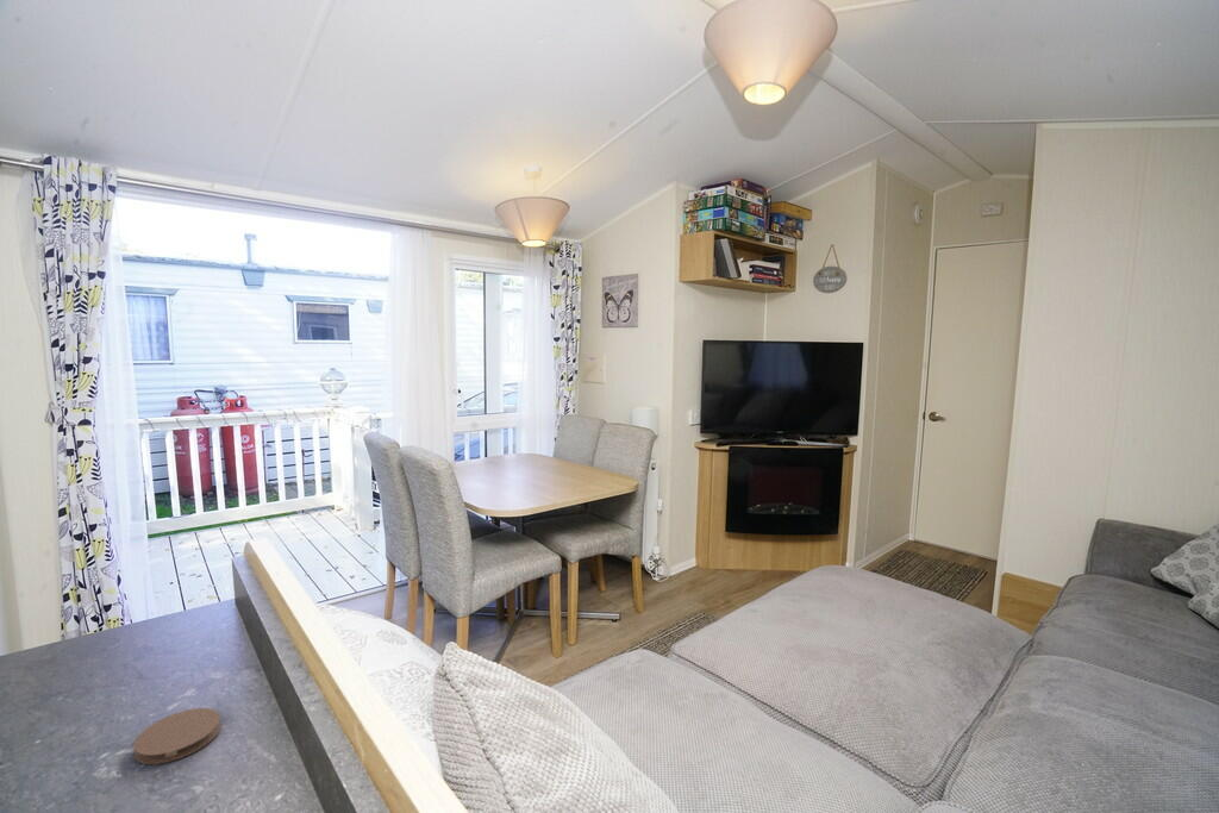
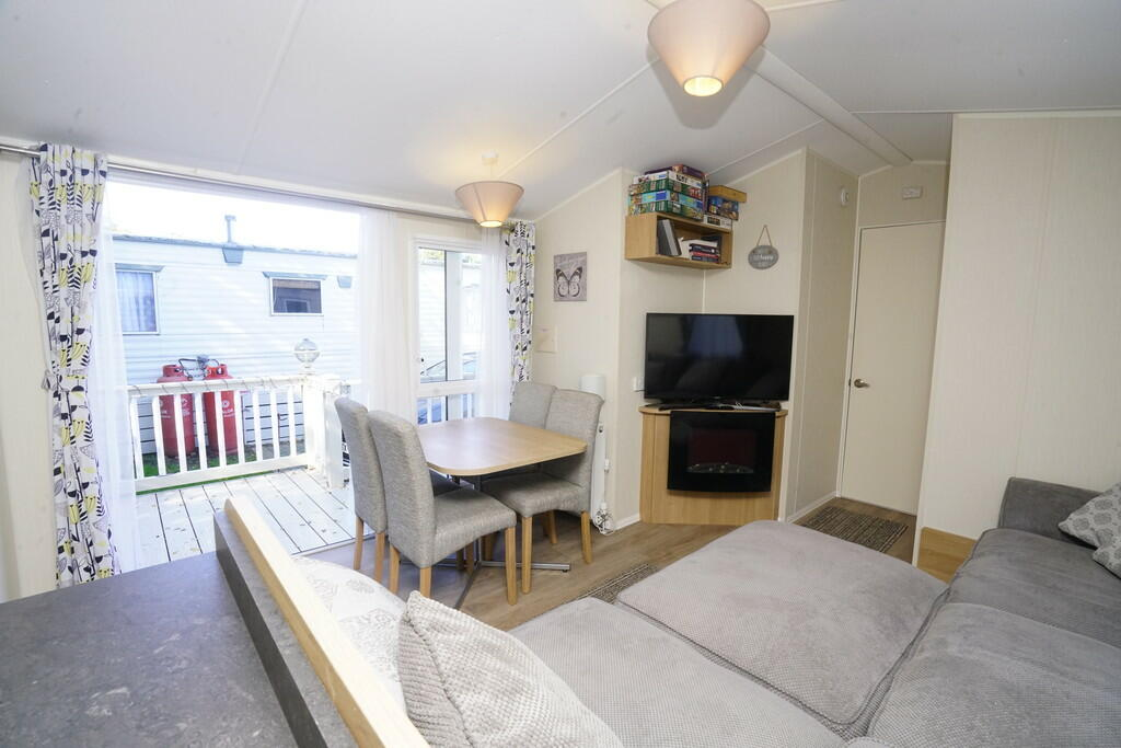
- coaster (179, 733)
